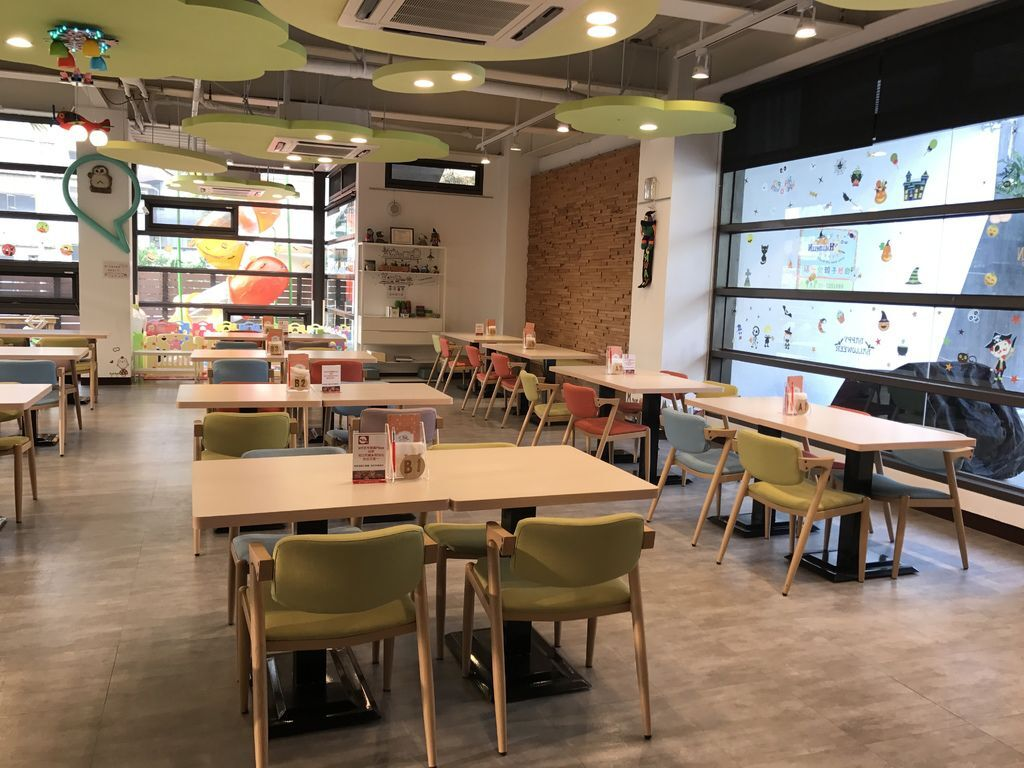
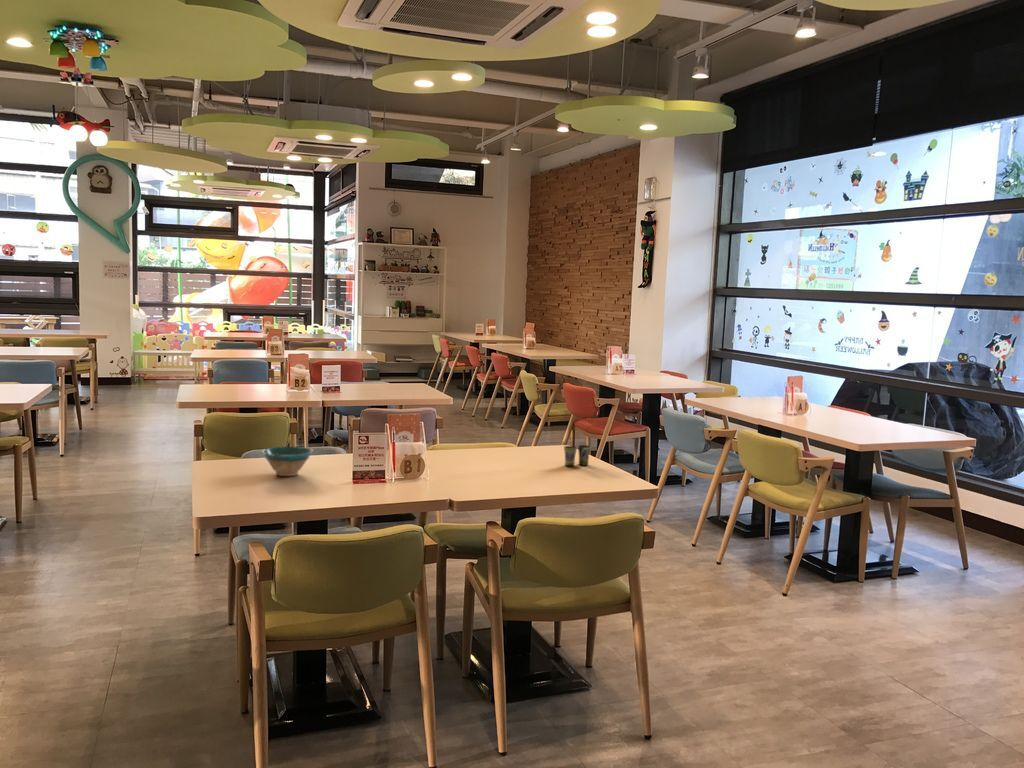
+ cup (574, 455)
+ bowl (287, 462)
